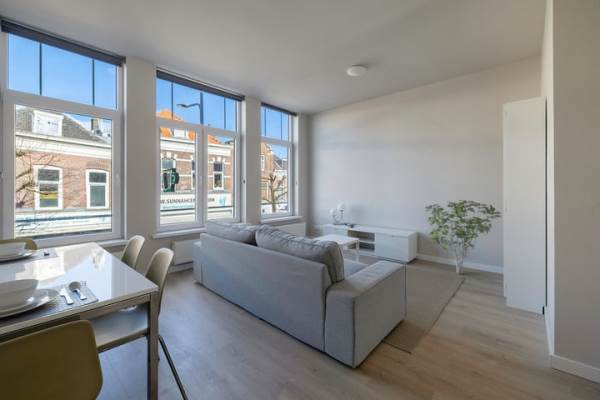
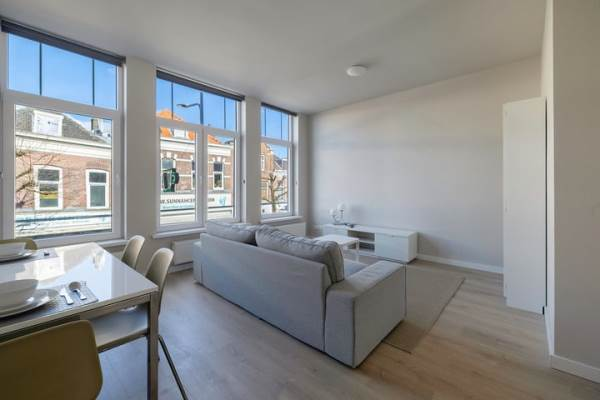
- shrub (460, 236)
